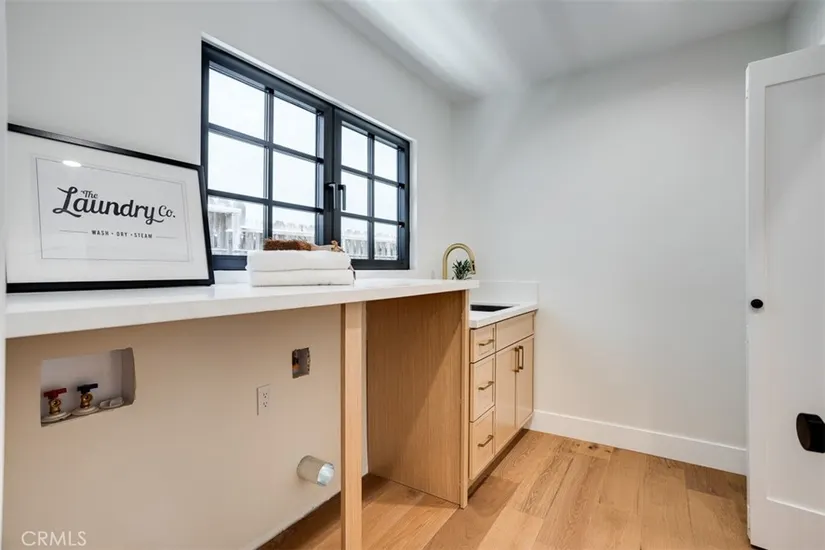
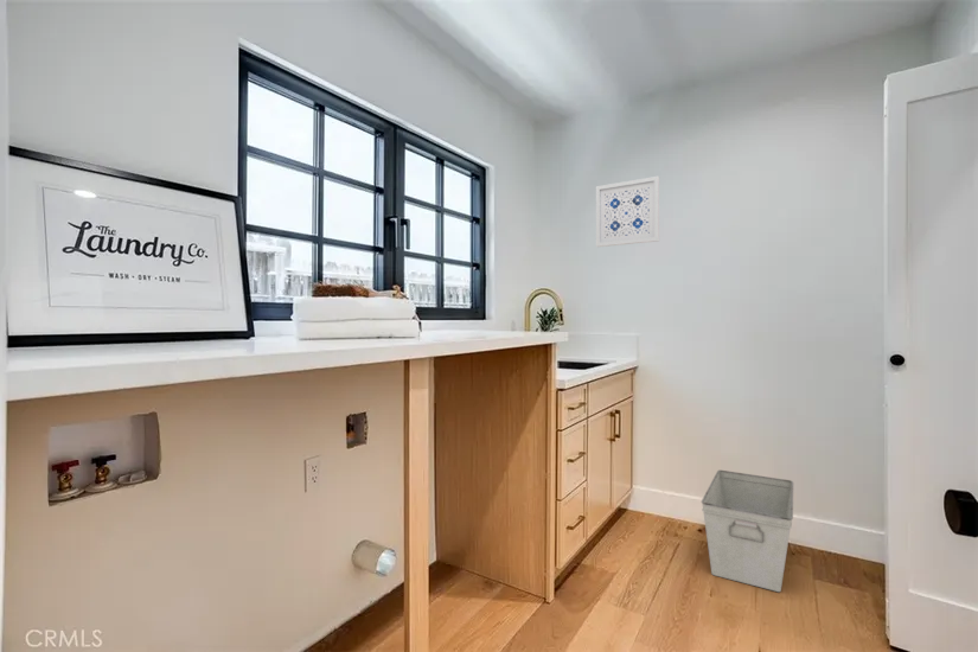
+ wall art (626, 212)
+ storage bin (749, 523)
